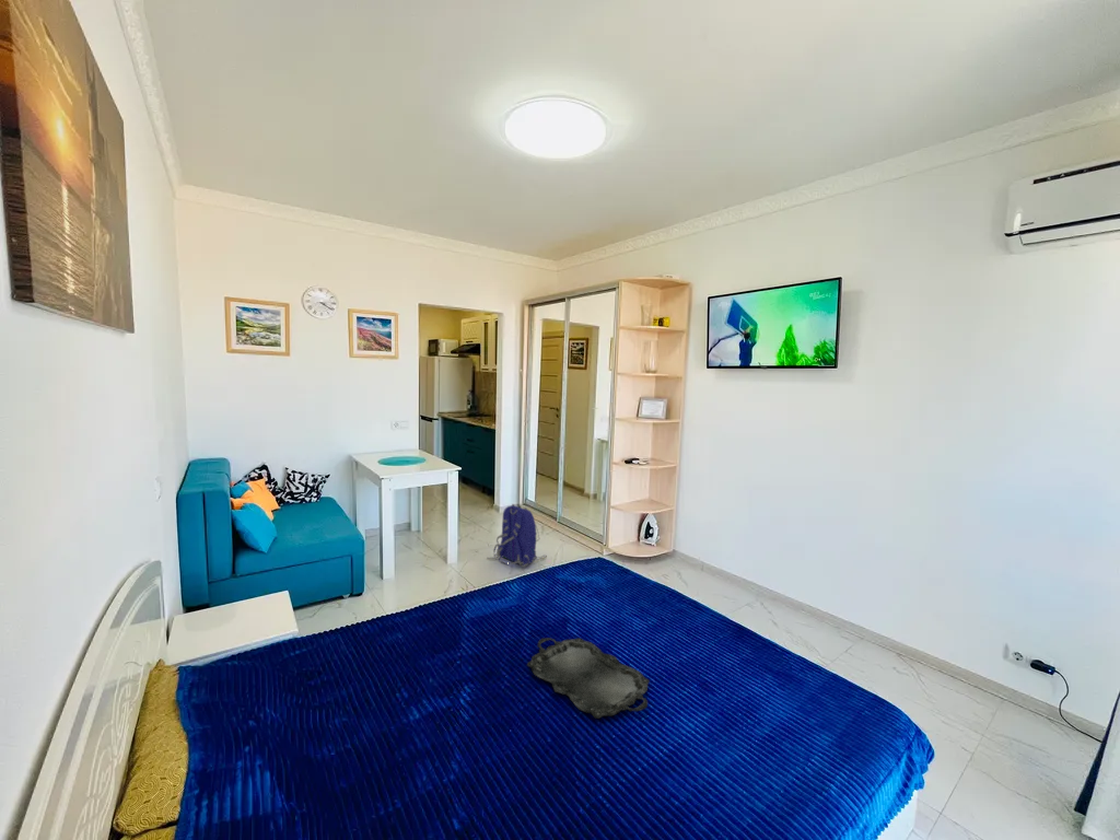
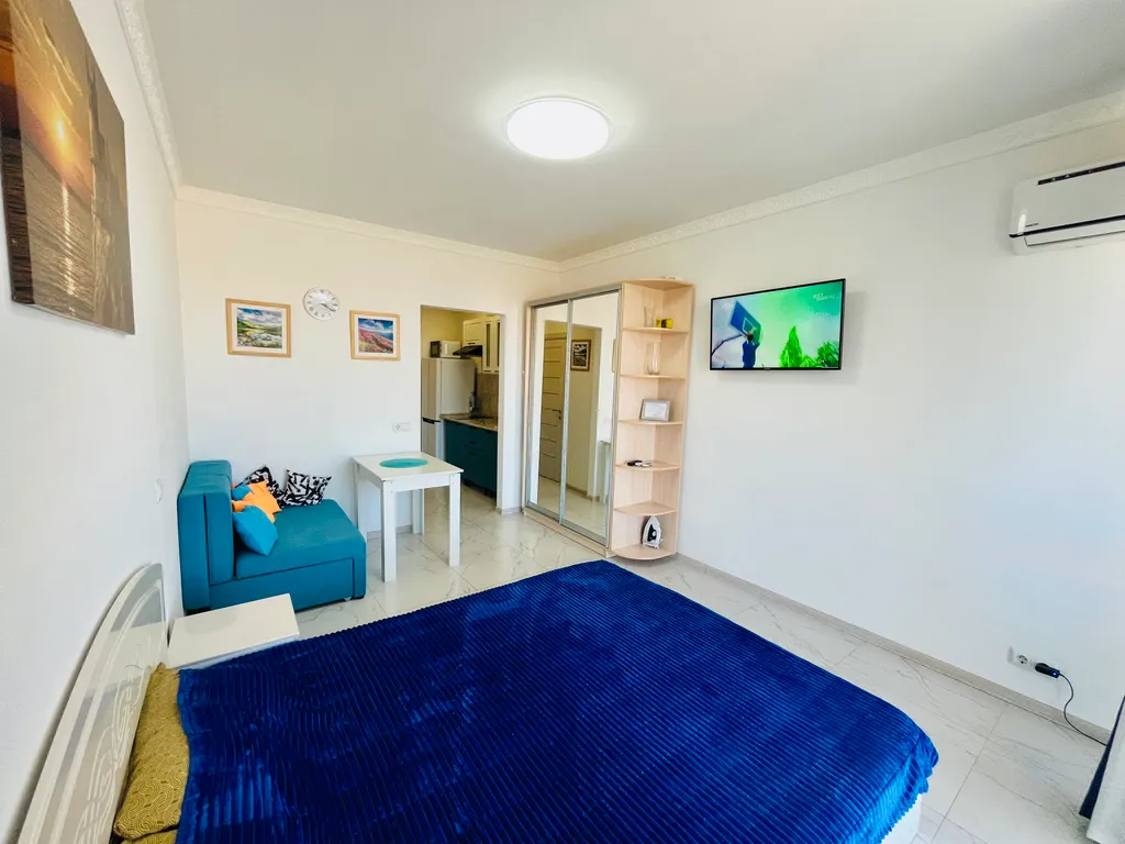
- backpack (520, 532)
- serving tray (586, 673)
